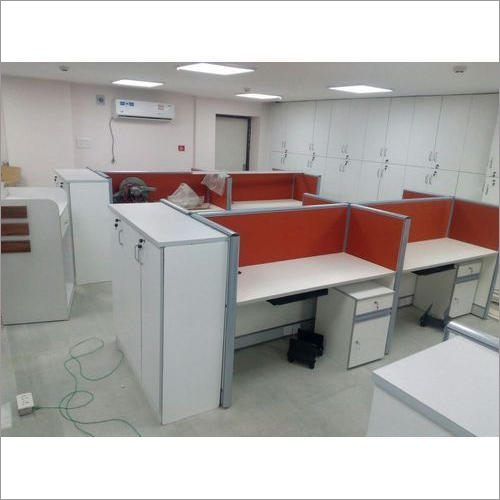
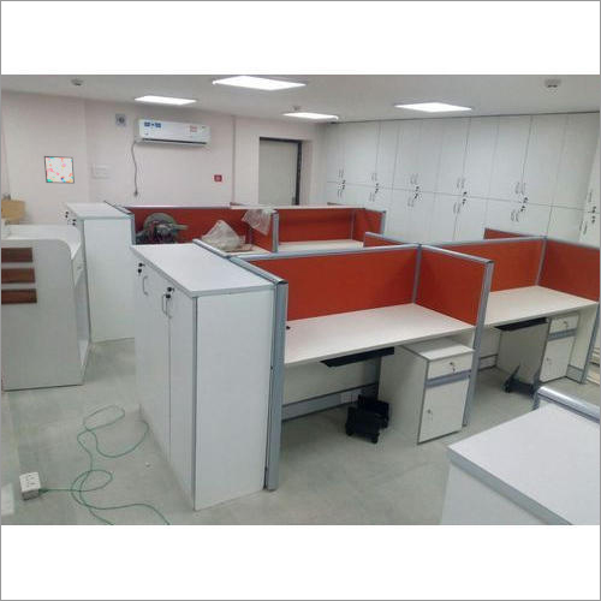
+ wall art (59, 169)
